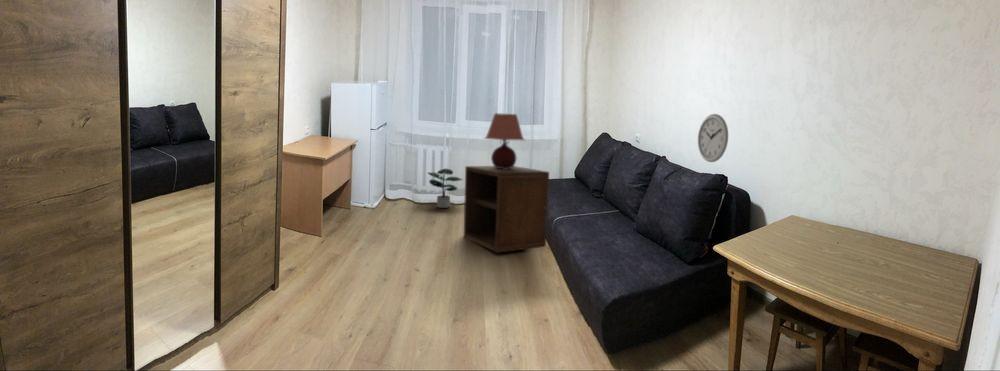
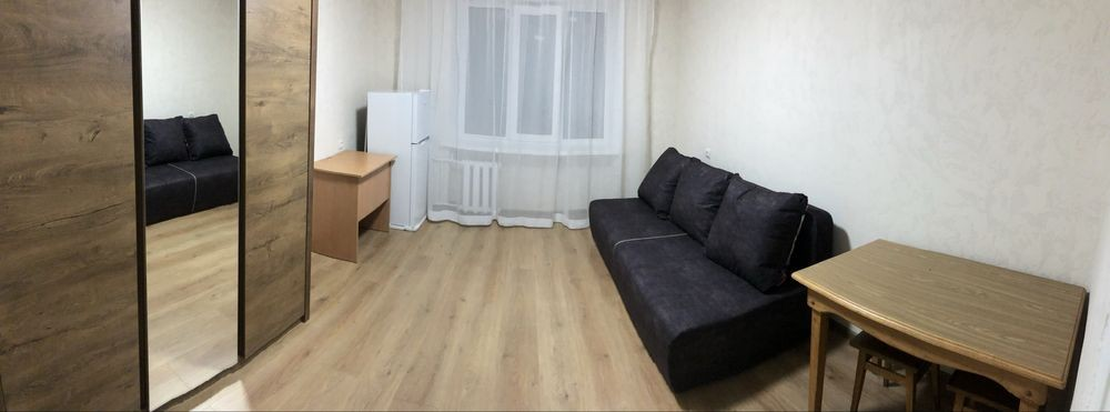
- table lamp (504, 140)
- potted plant (445, 188)
- nightstand (504, 205)
- wall clock (711, 138)
